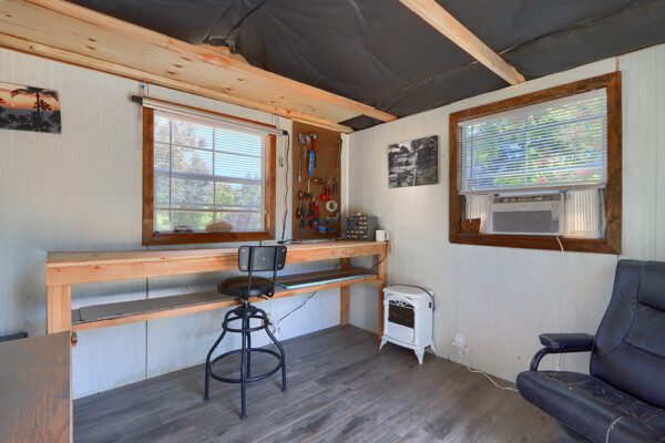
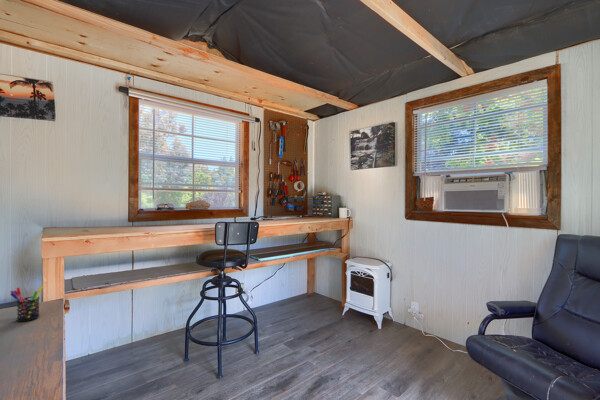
+ pen holder (28, 302)
